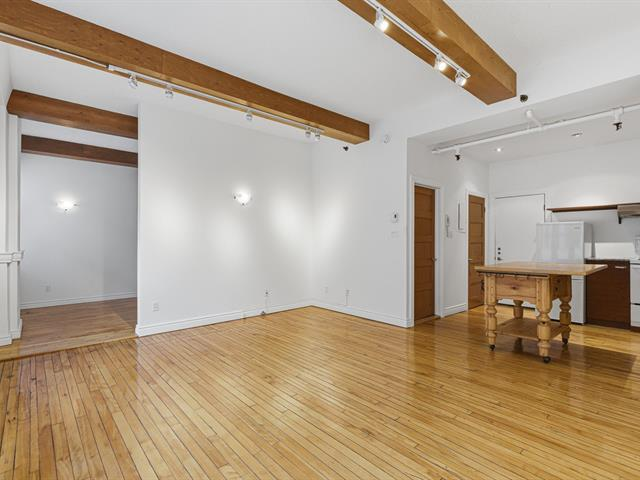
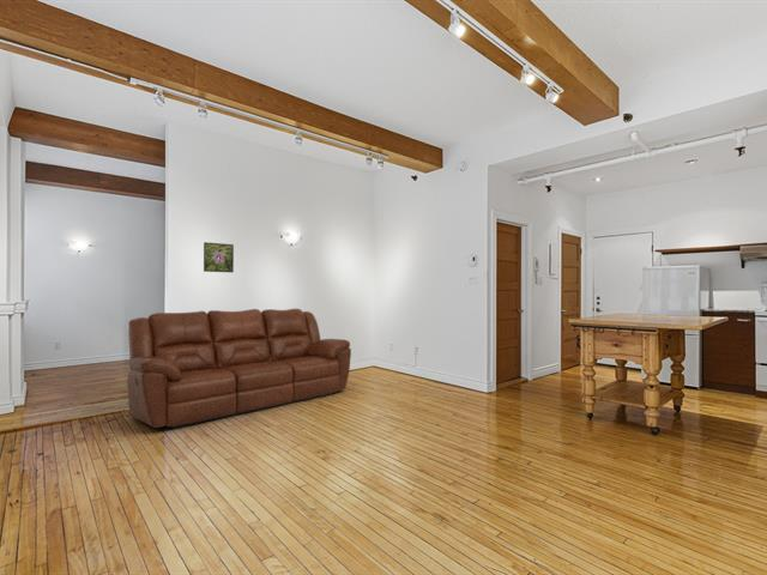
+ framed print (218, 258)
+ sofa (248, 355)
